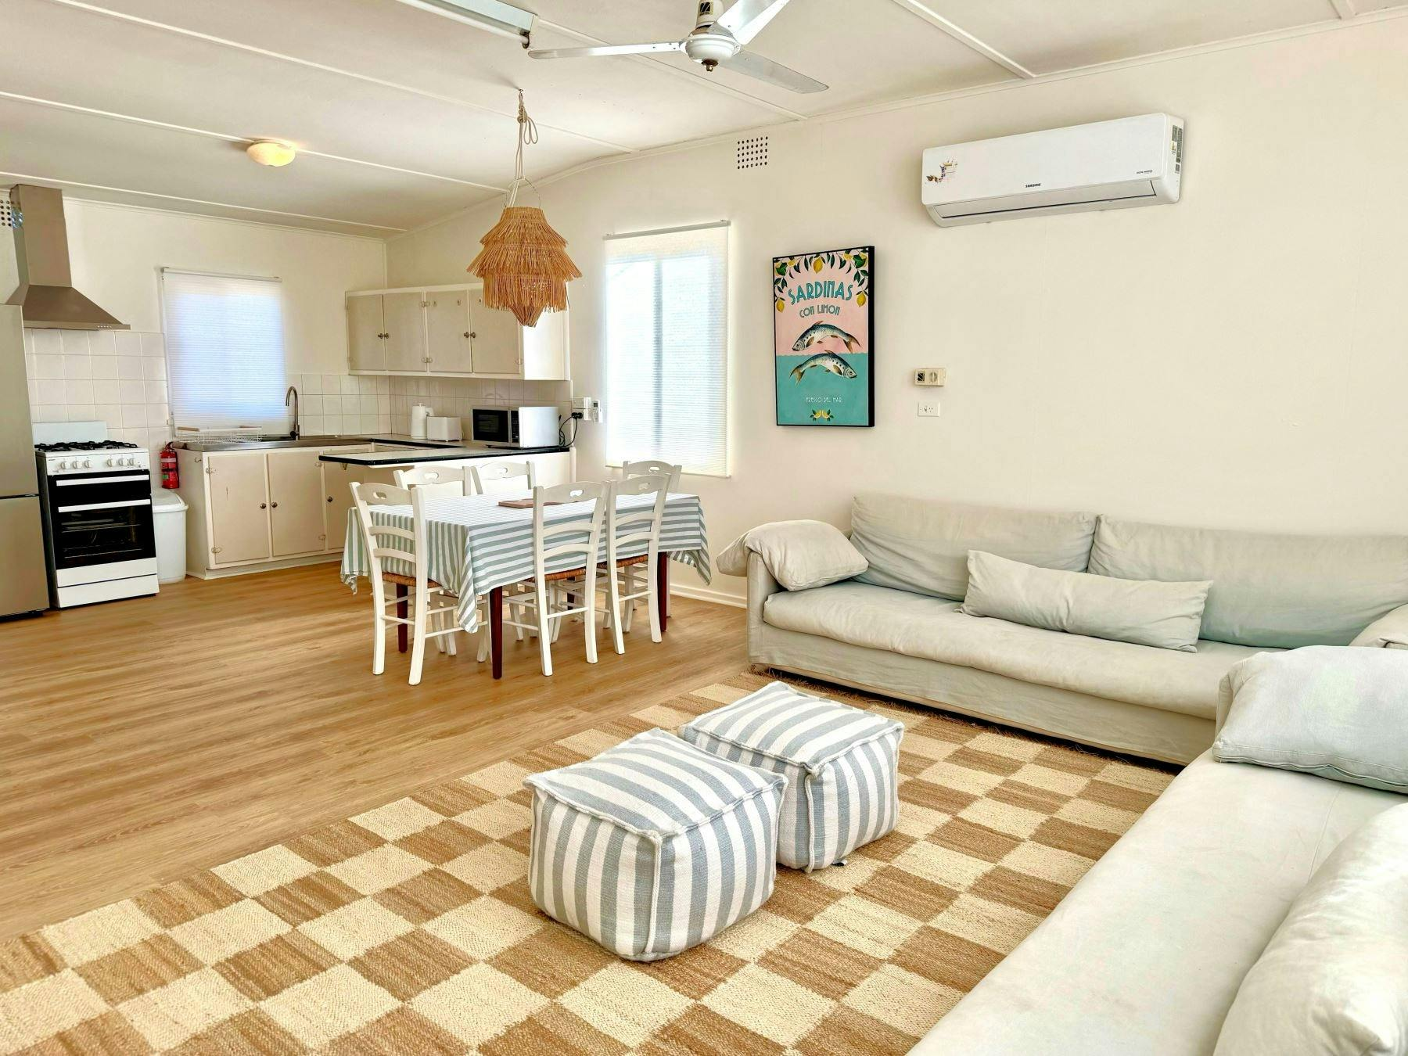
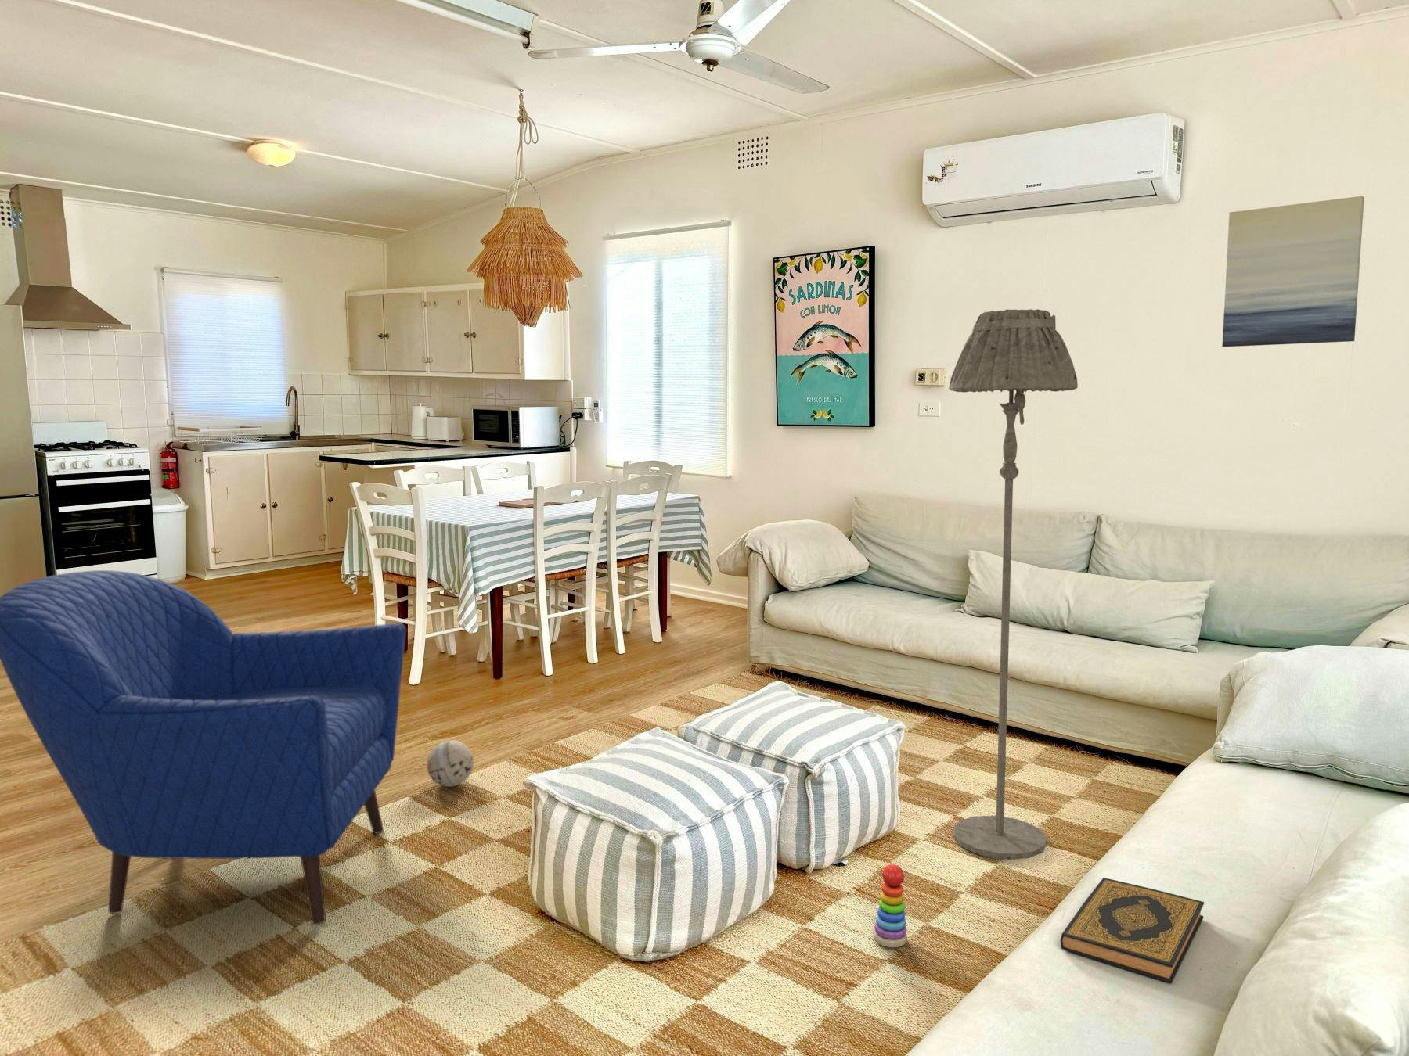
+ floor lamp (1006, 583)
+ armchair (210, 729)
+ hardback book (1134, 925)
+ stacking toy (891, 903)
+ wall art (1290, 275)
+ decorative ball (450, 763)
